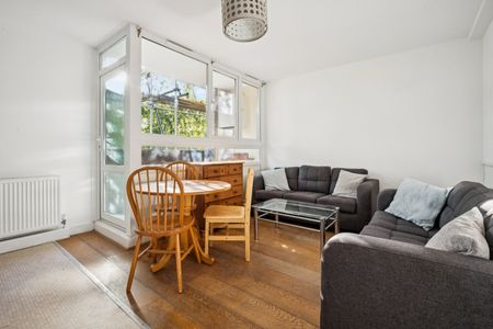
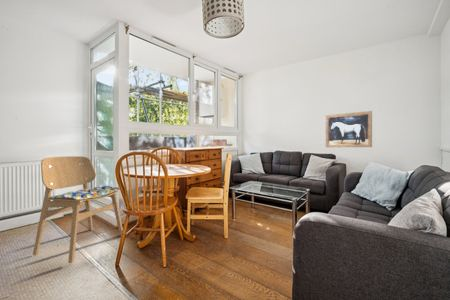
+ dining chair (82, 200)
+ wall art (347, 130)
